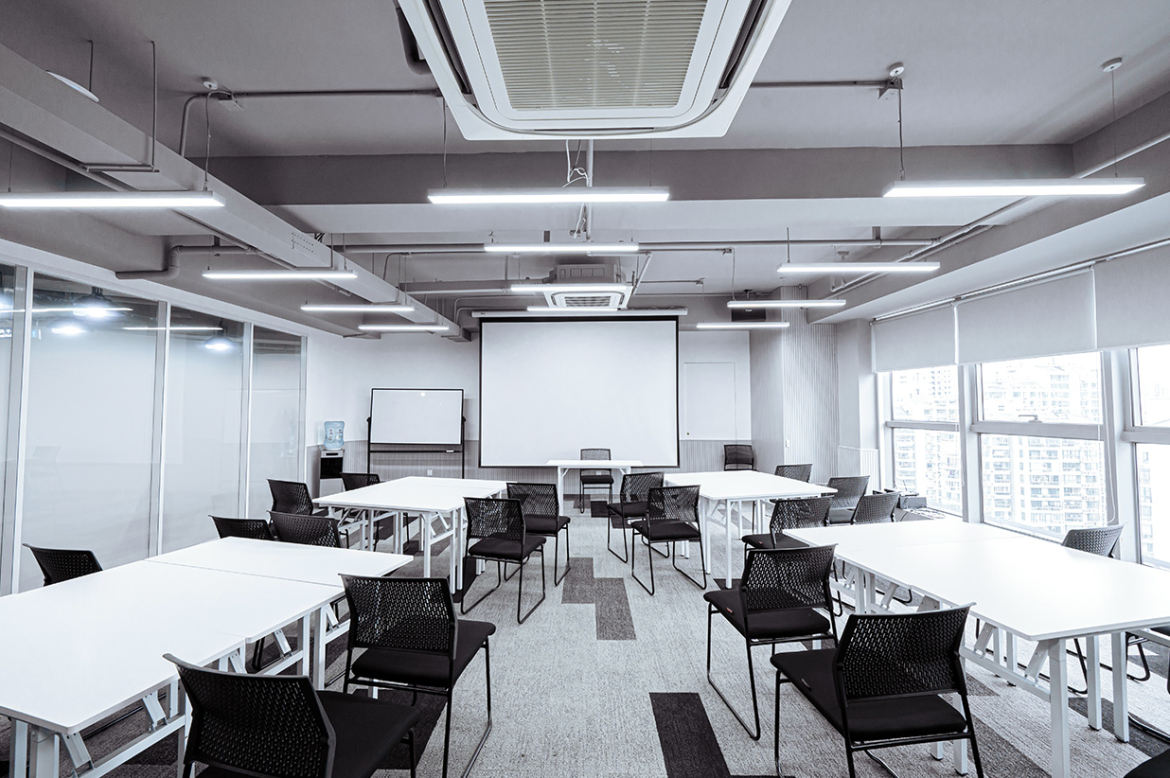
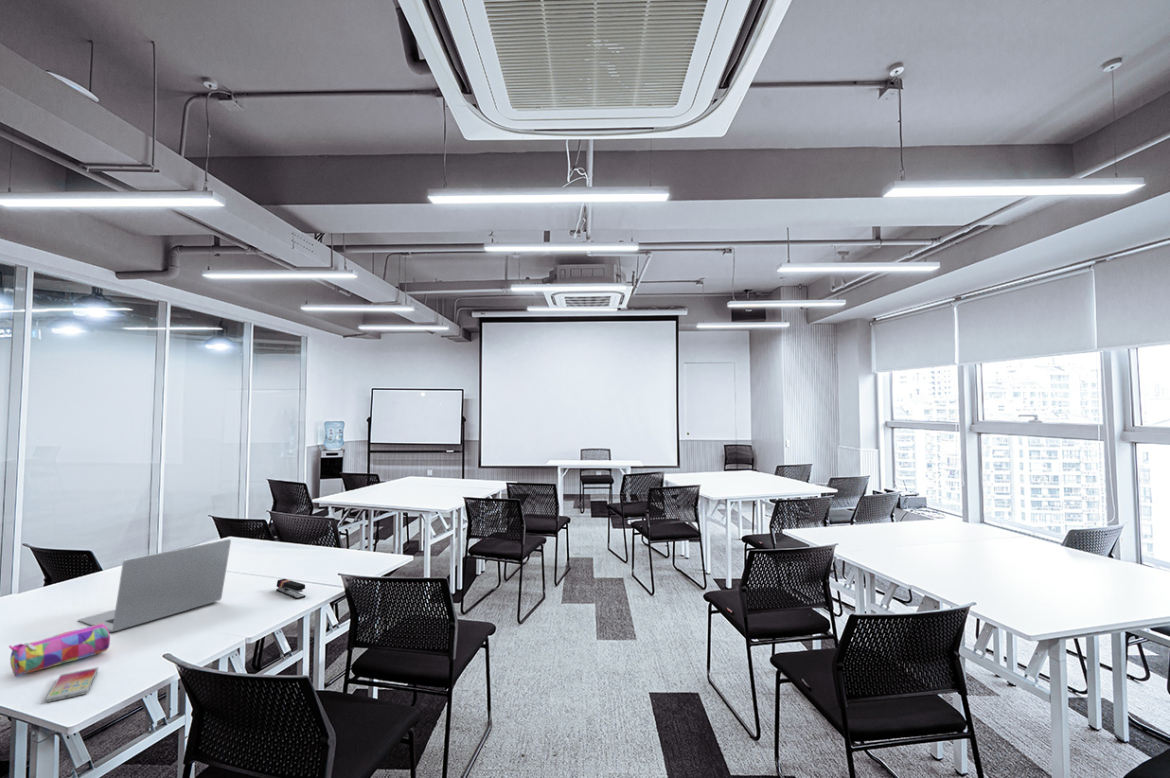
+ smartphone (73, 683)
+ pencil case (61, 648)
+ laptop (157, 578)
+ stapler (290, 587)
